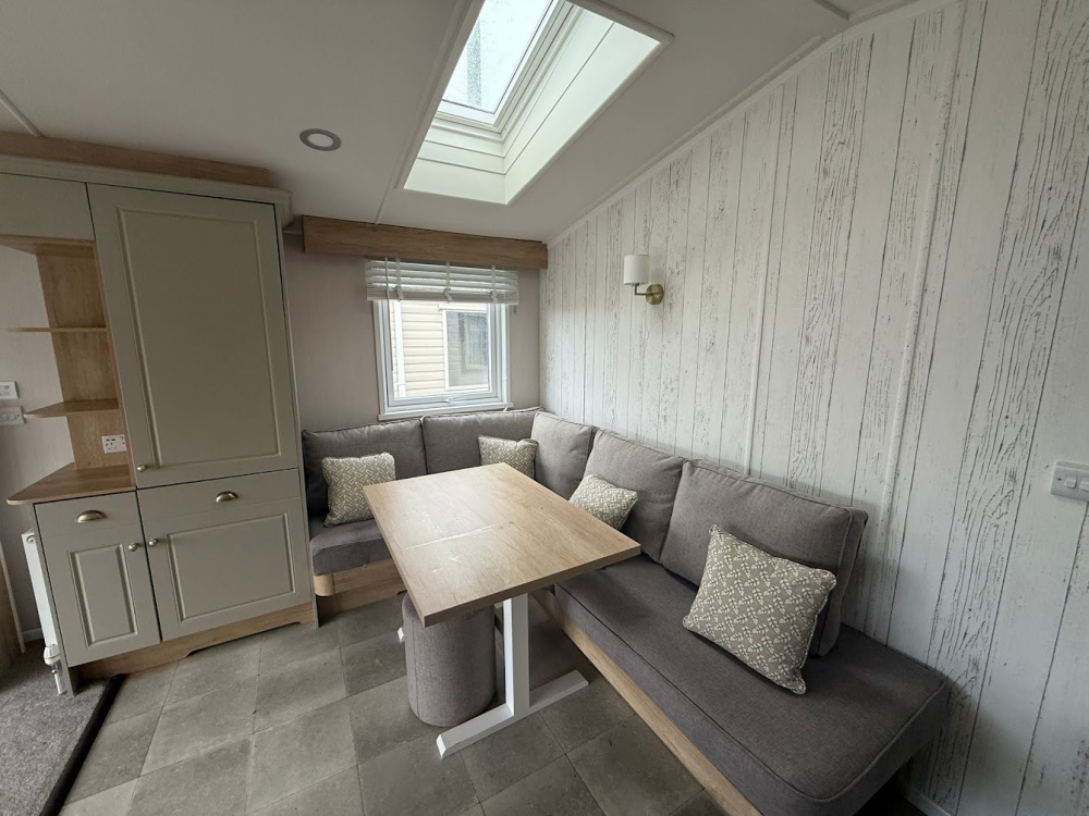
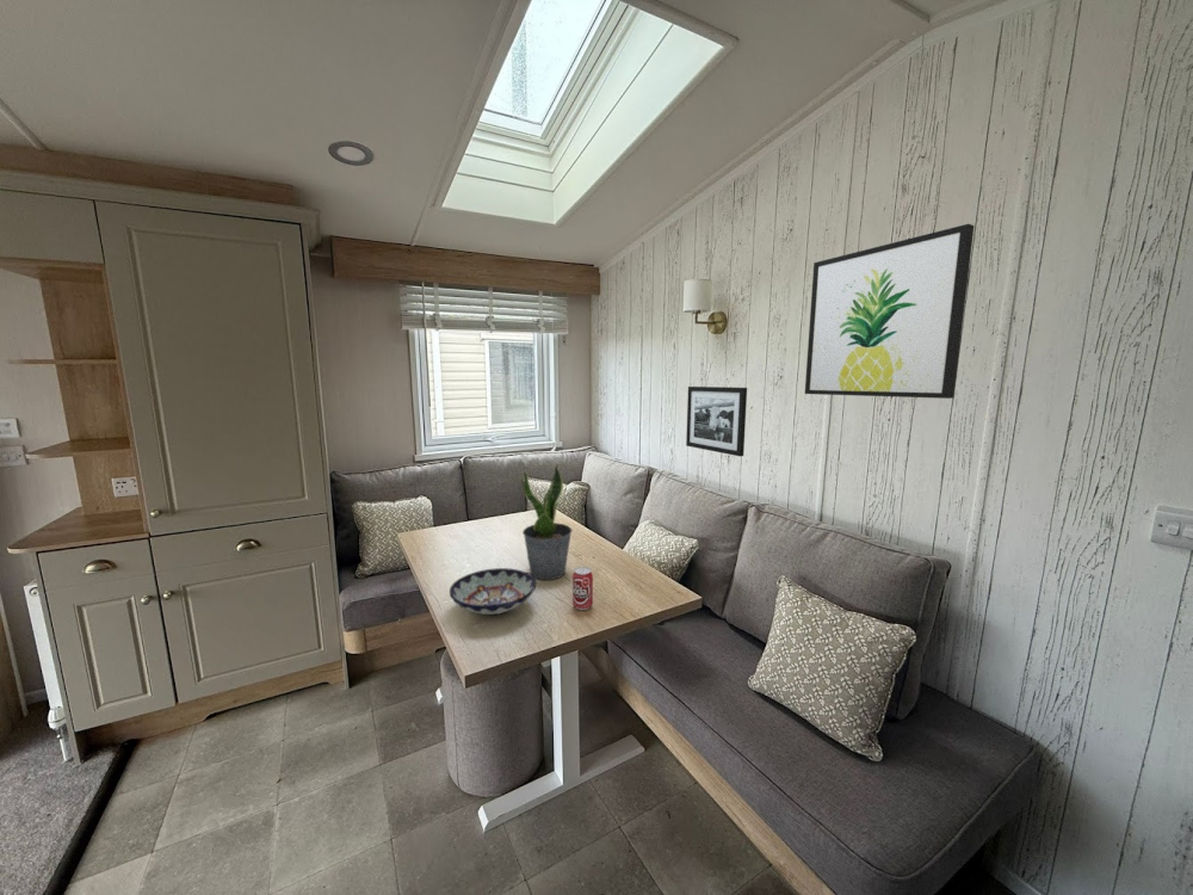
+ potted plant (546, 520)
+ bowl (494, 597)
+ beverage can (582, 588)
+ picture frame (713, 419)
+ wall art (876, 322)
